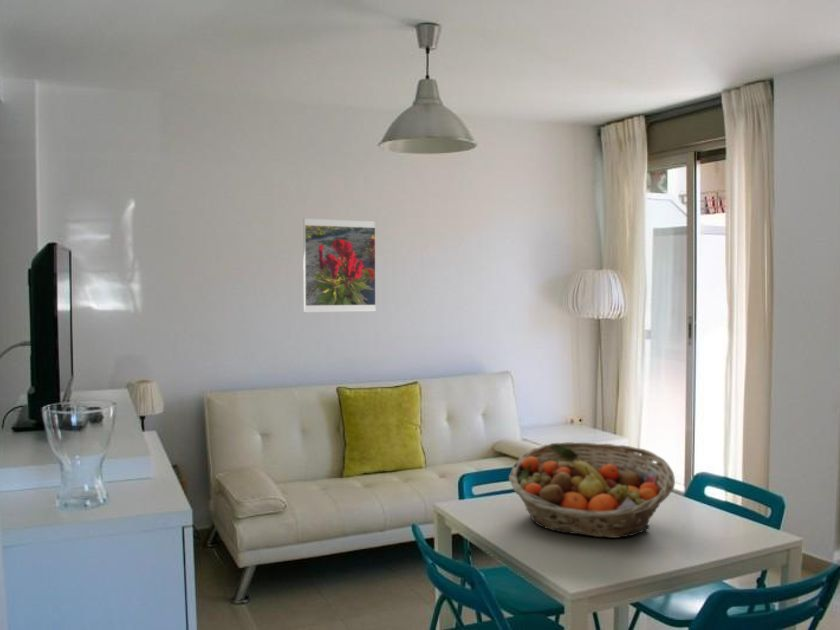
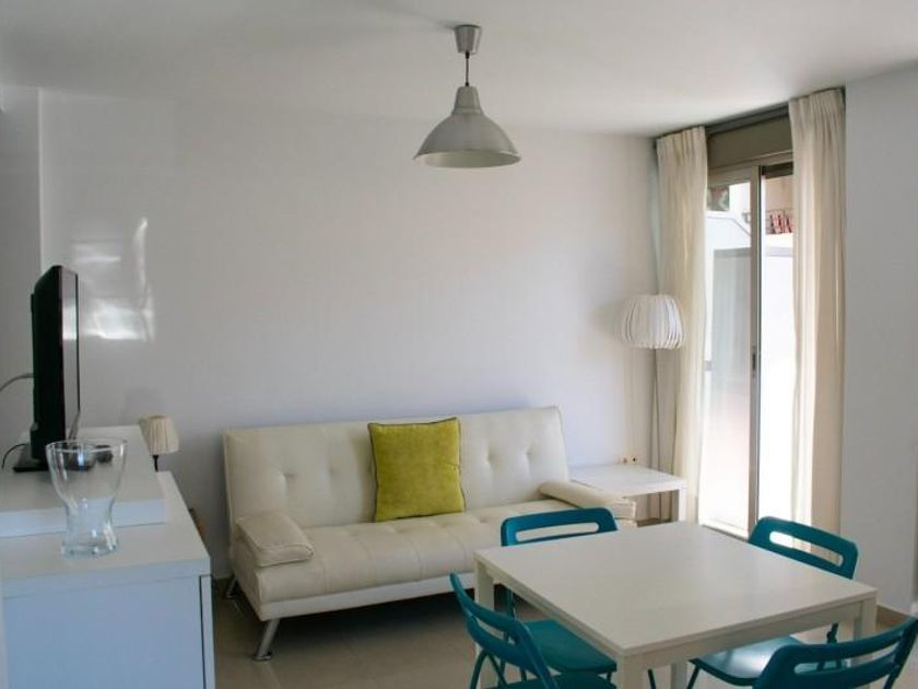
- fruit basket (589, 487)
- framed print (340, 266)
